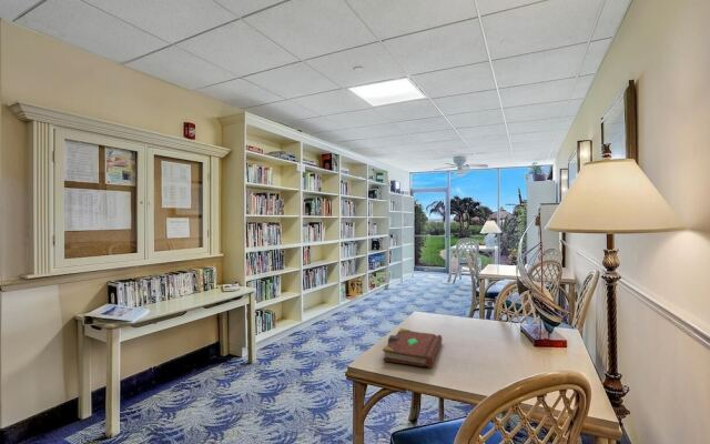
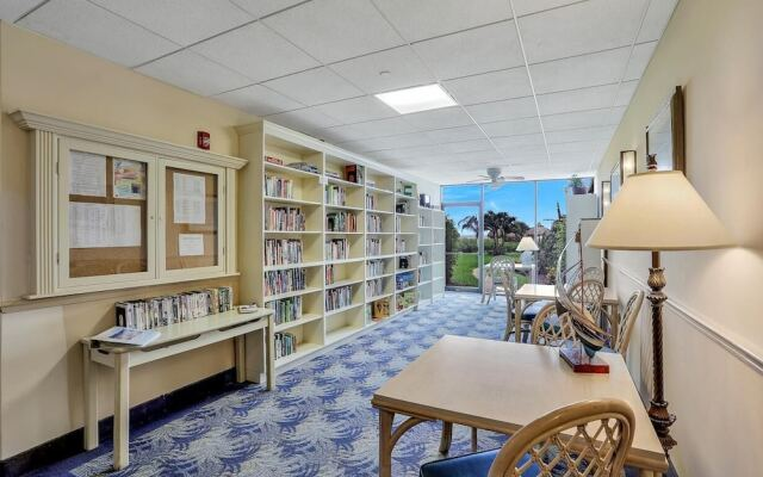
- book (414, 345)
